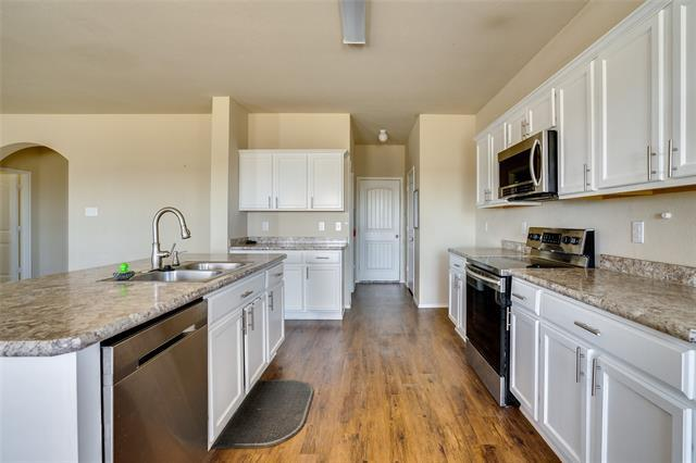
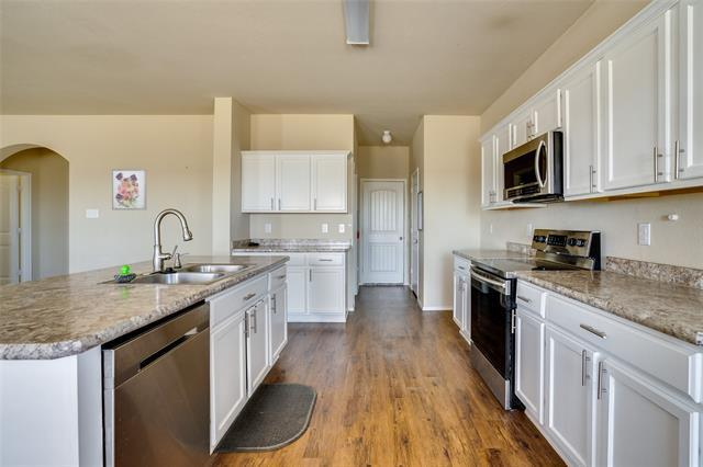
+ wall art (129, 190)
